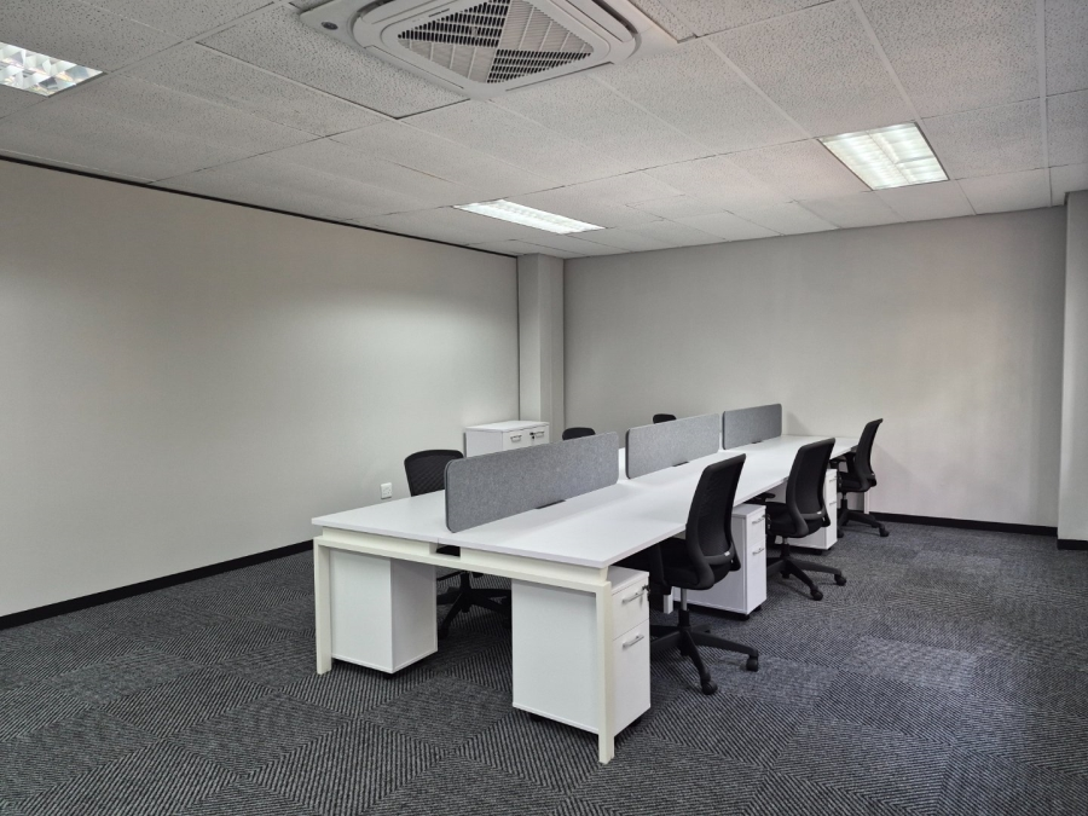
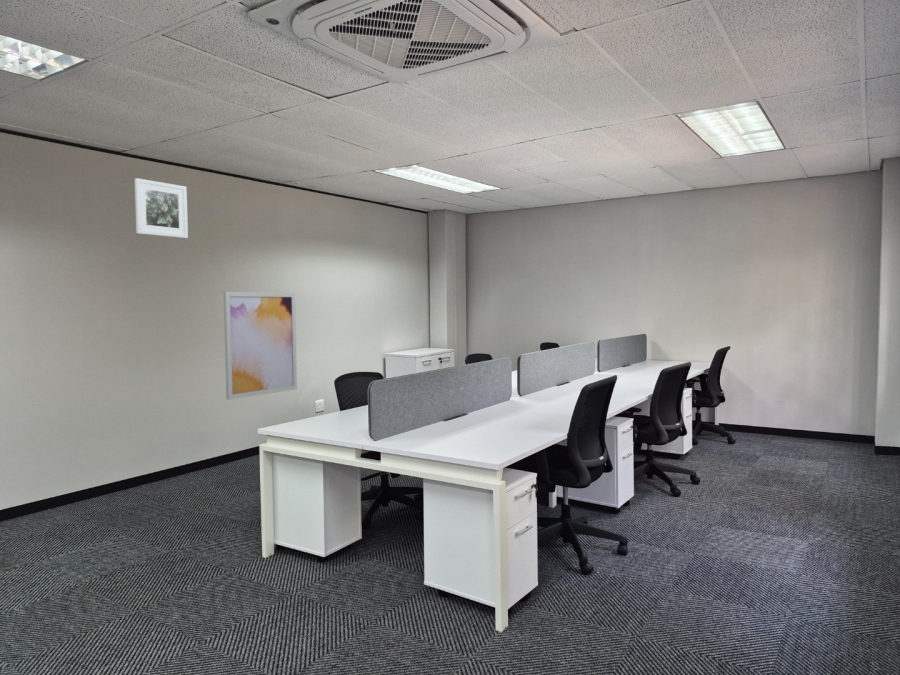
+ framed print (162, 209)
+ wall art (262, 343)
